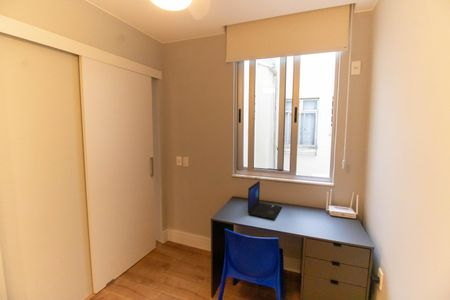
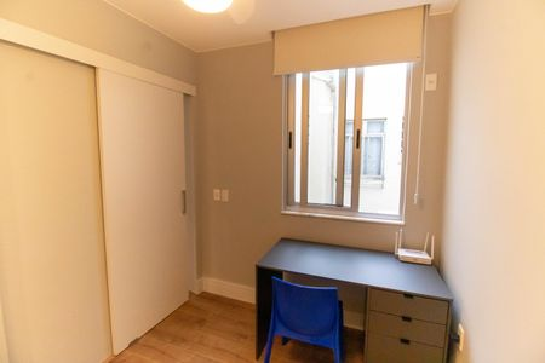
- laptop (262, 203)
